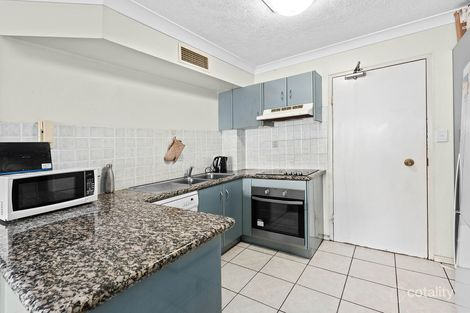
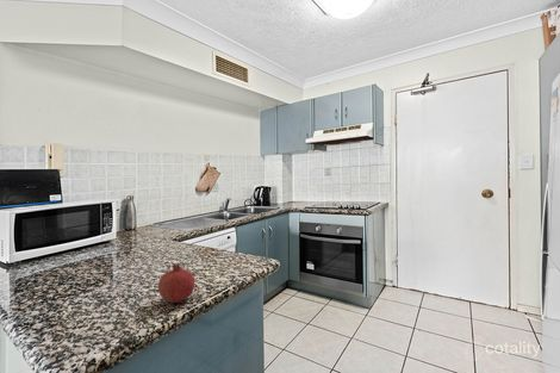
+ fruit (176, 281)
